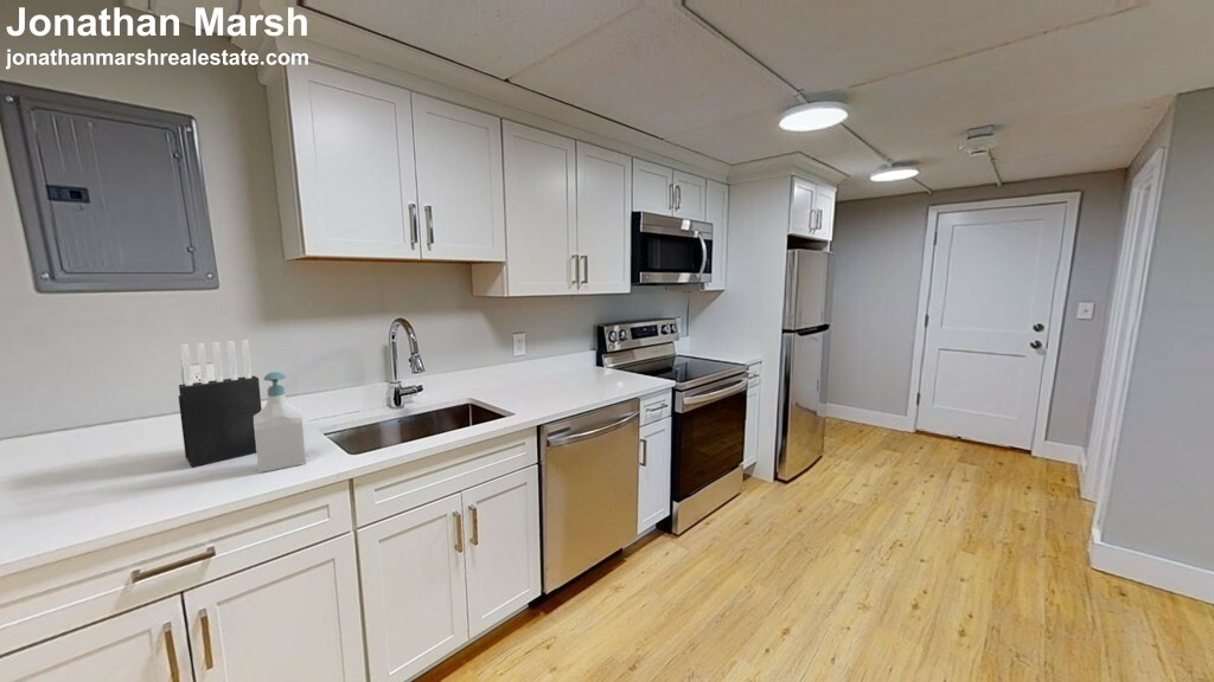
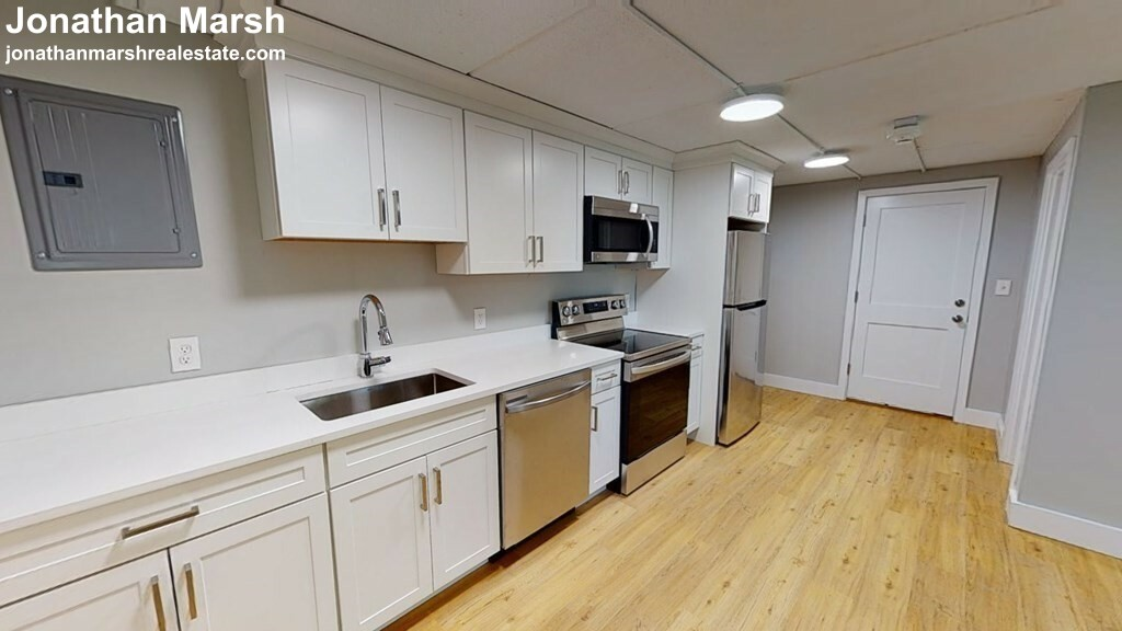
- soap bottle (277, 419)
- knife block (219, 398)
